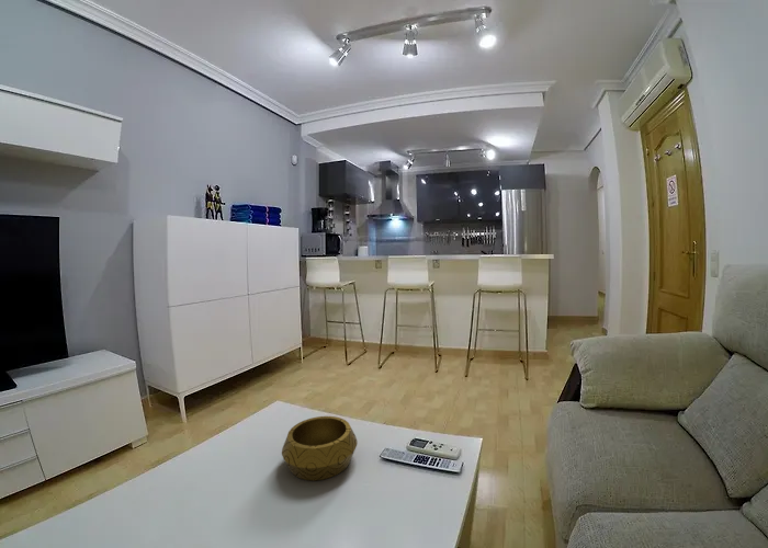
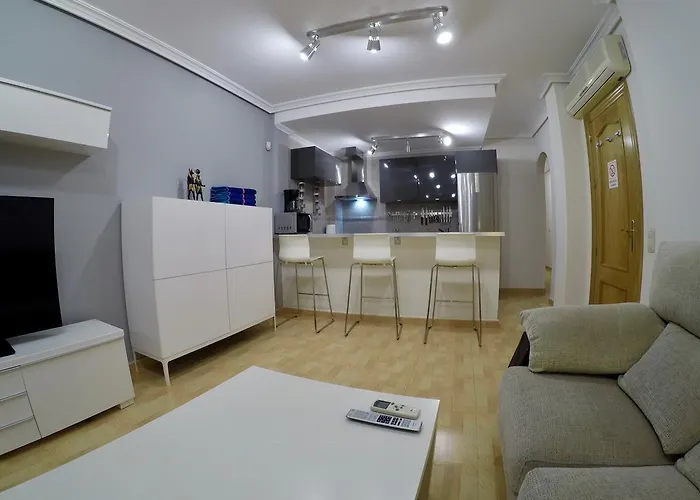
- decorative bowl (319, 445)
